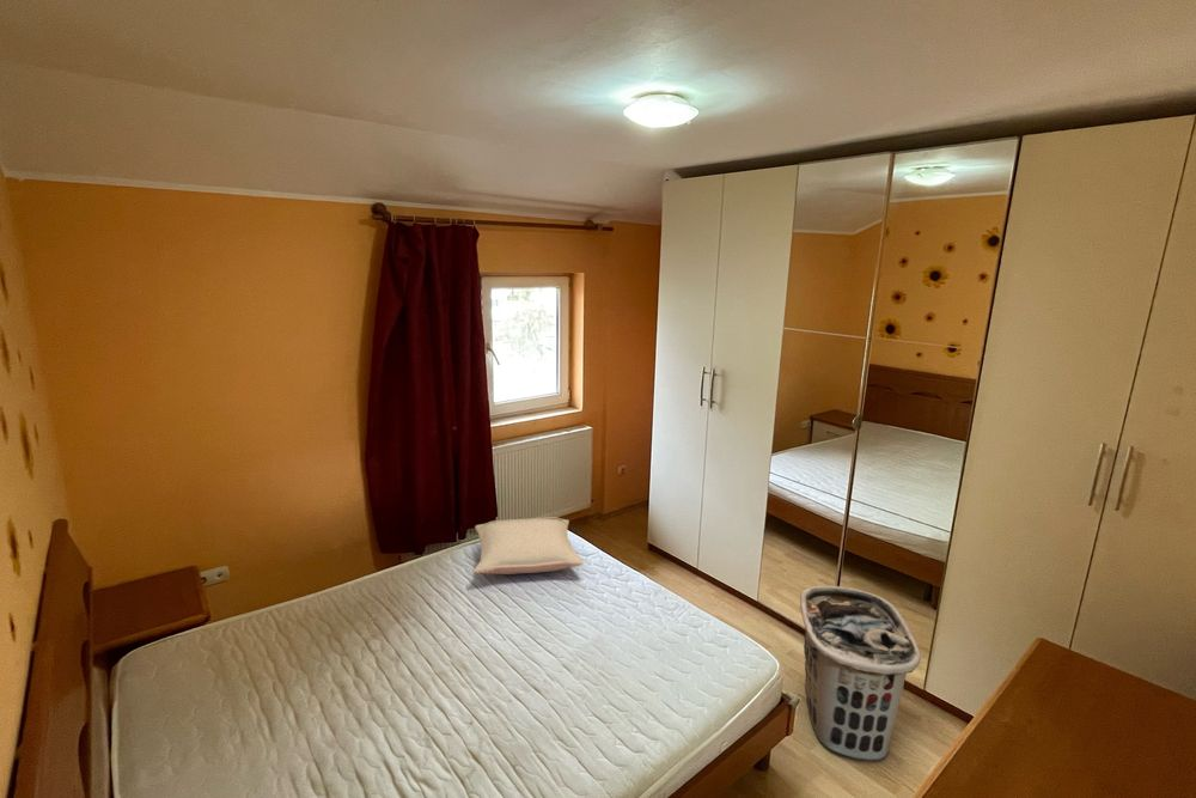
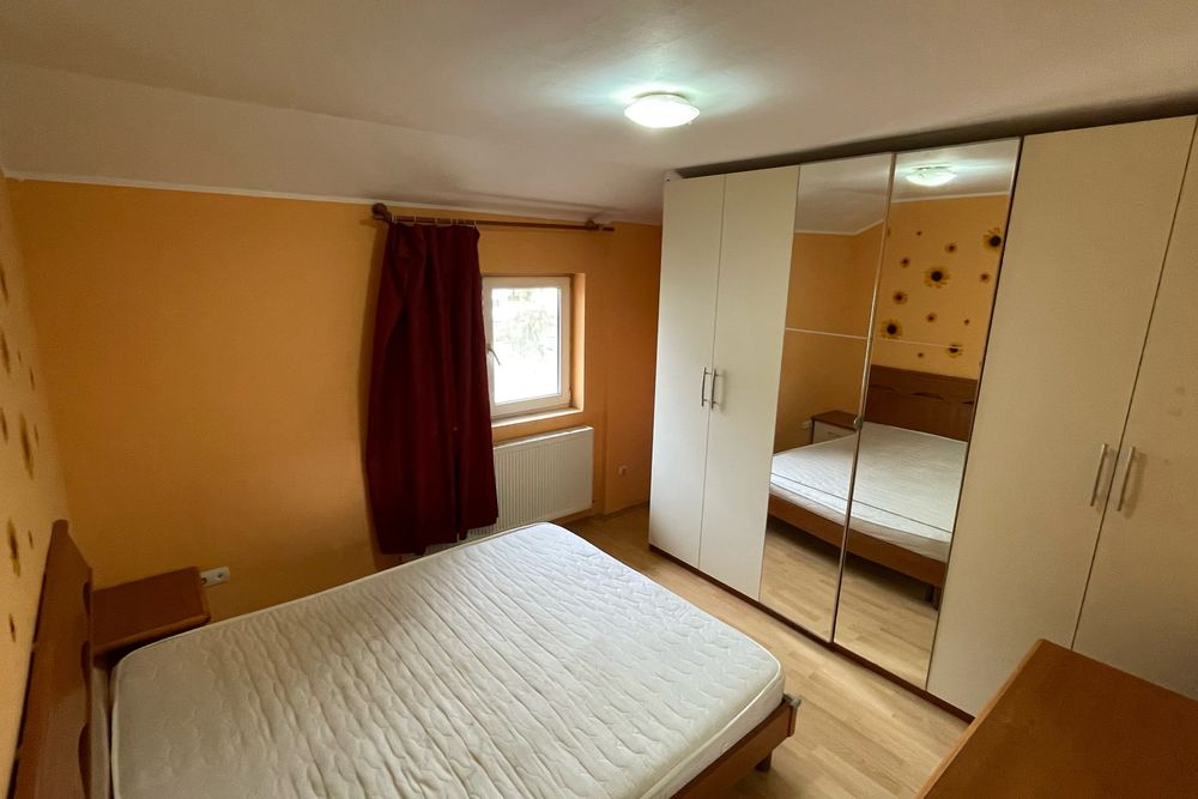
- pillow (525, 544)
- clothes hamper (850, 660)
